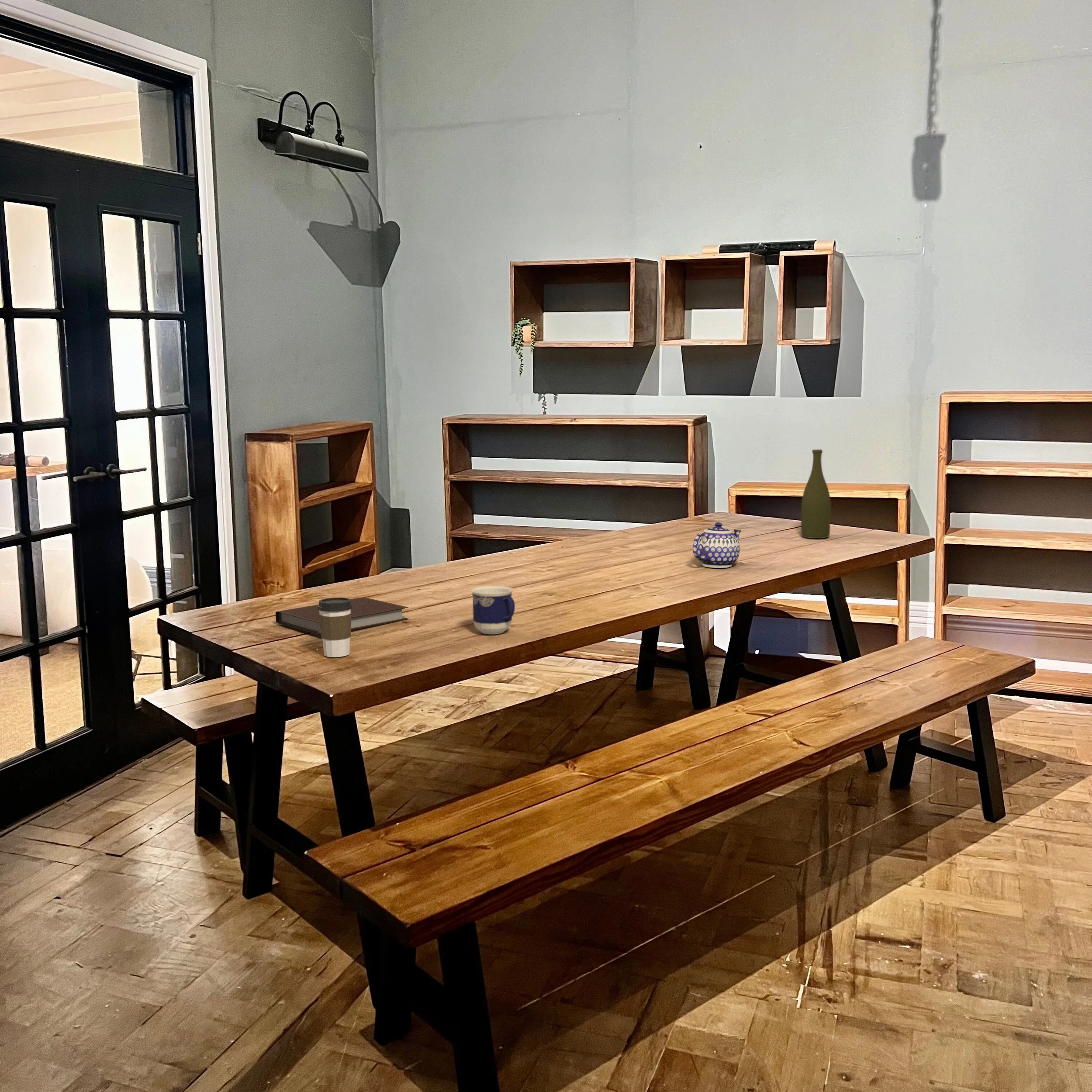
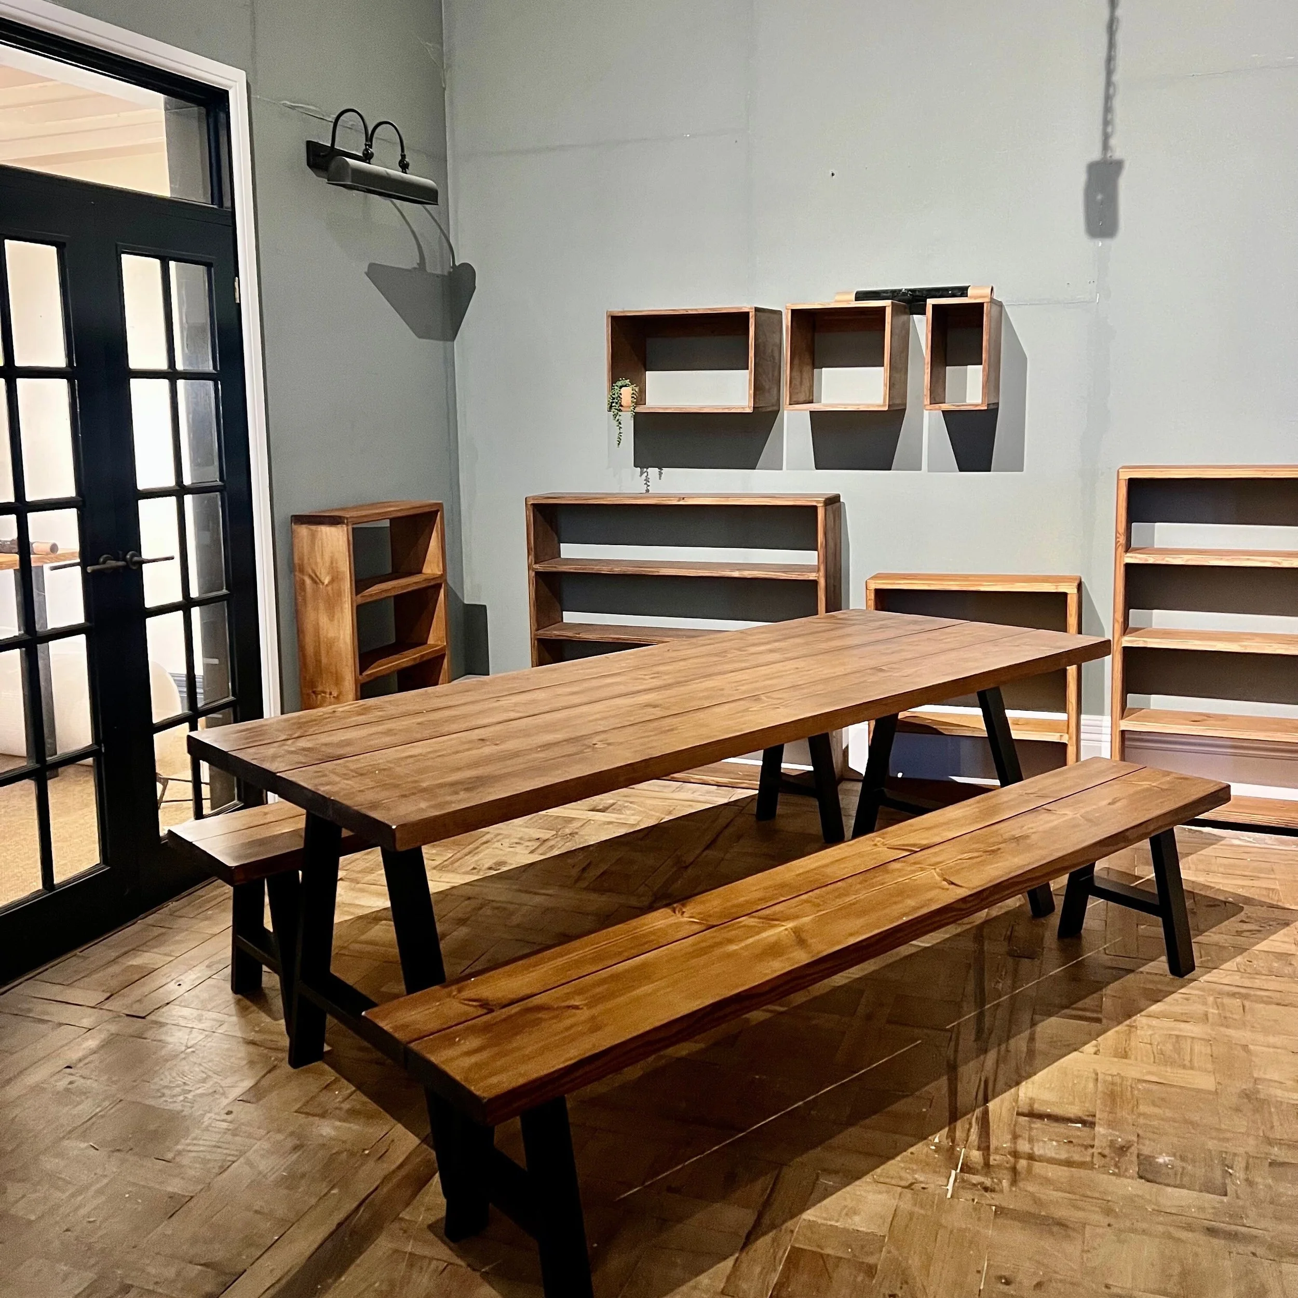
- notebook (351, 615)
- cup (496, 612)
- teapot (718, 544)
- coffee cup (335, 627)
- bottle (816, 493)
